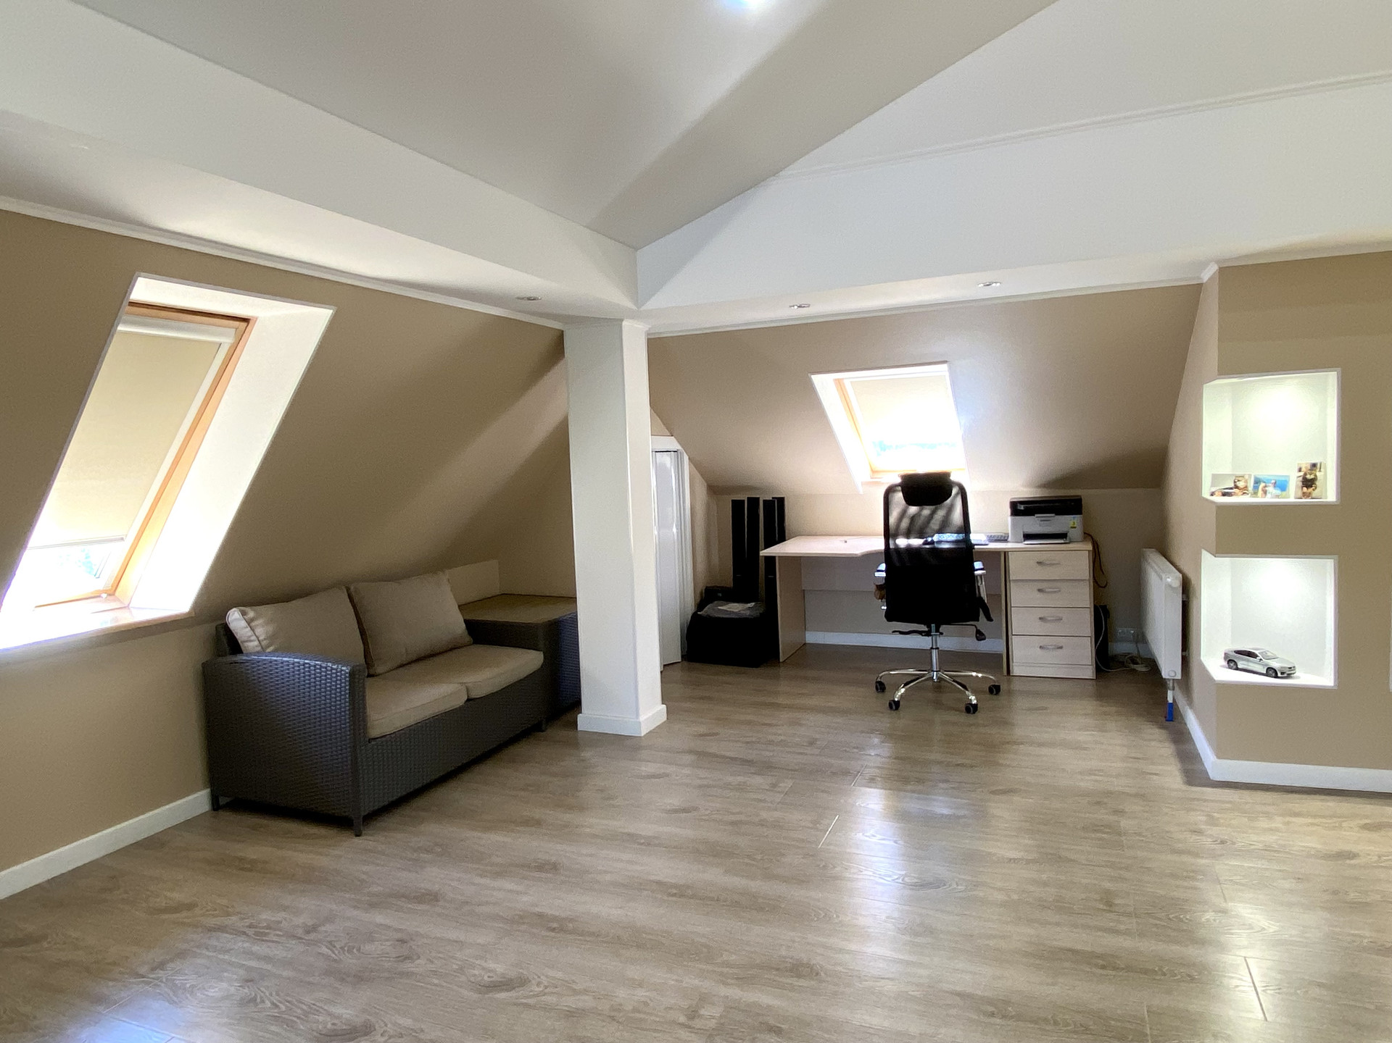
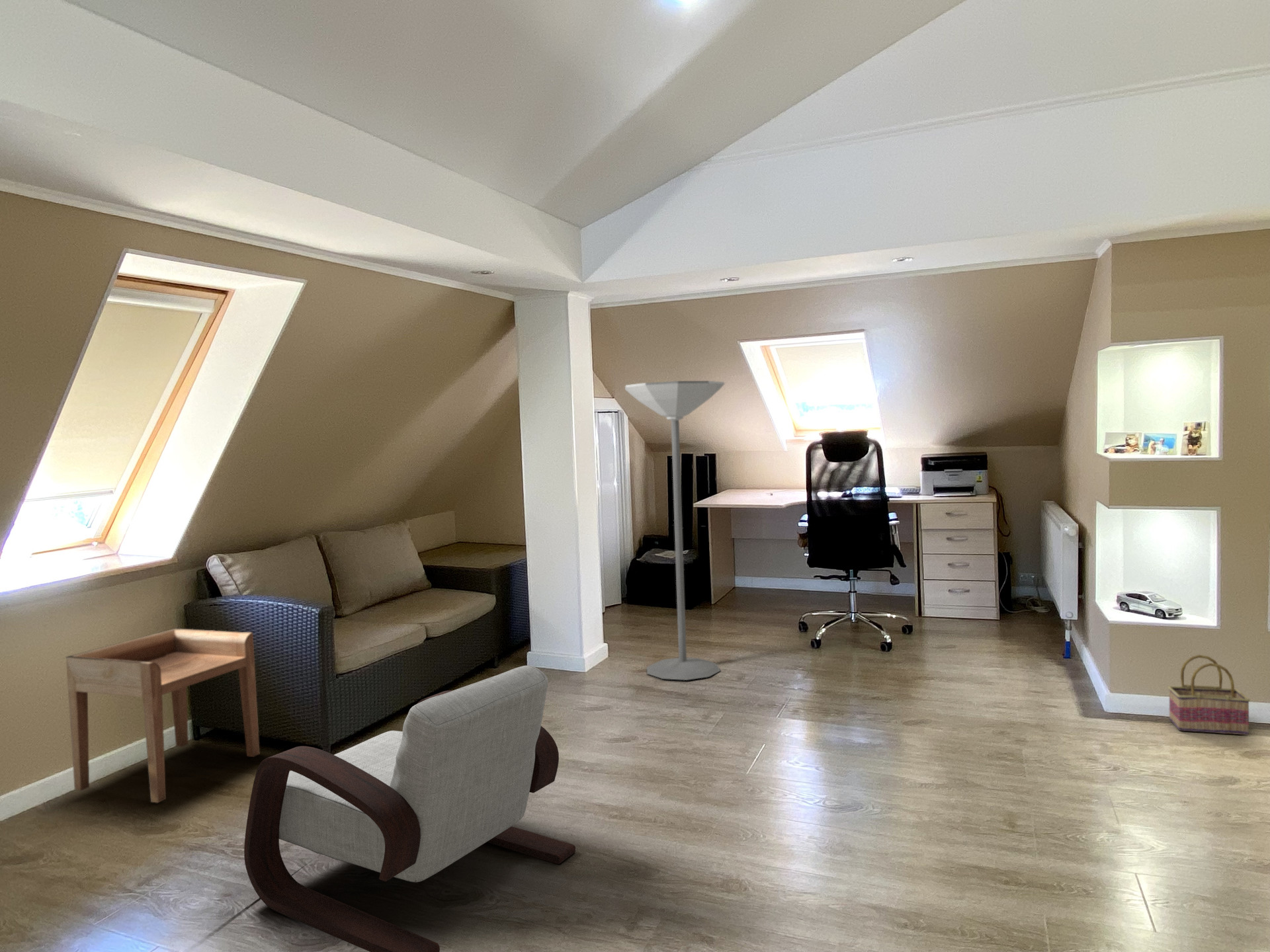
+ floor lamp (678, 528)
+ armchair (409, 772)
+ side table (162, 707)
+ basket (1207, 693)
